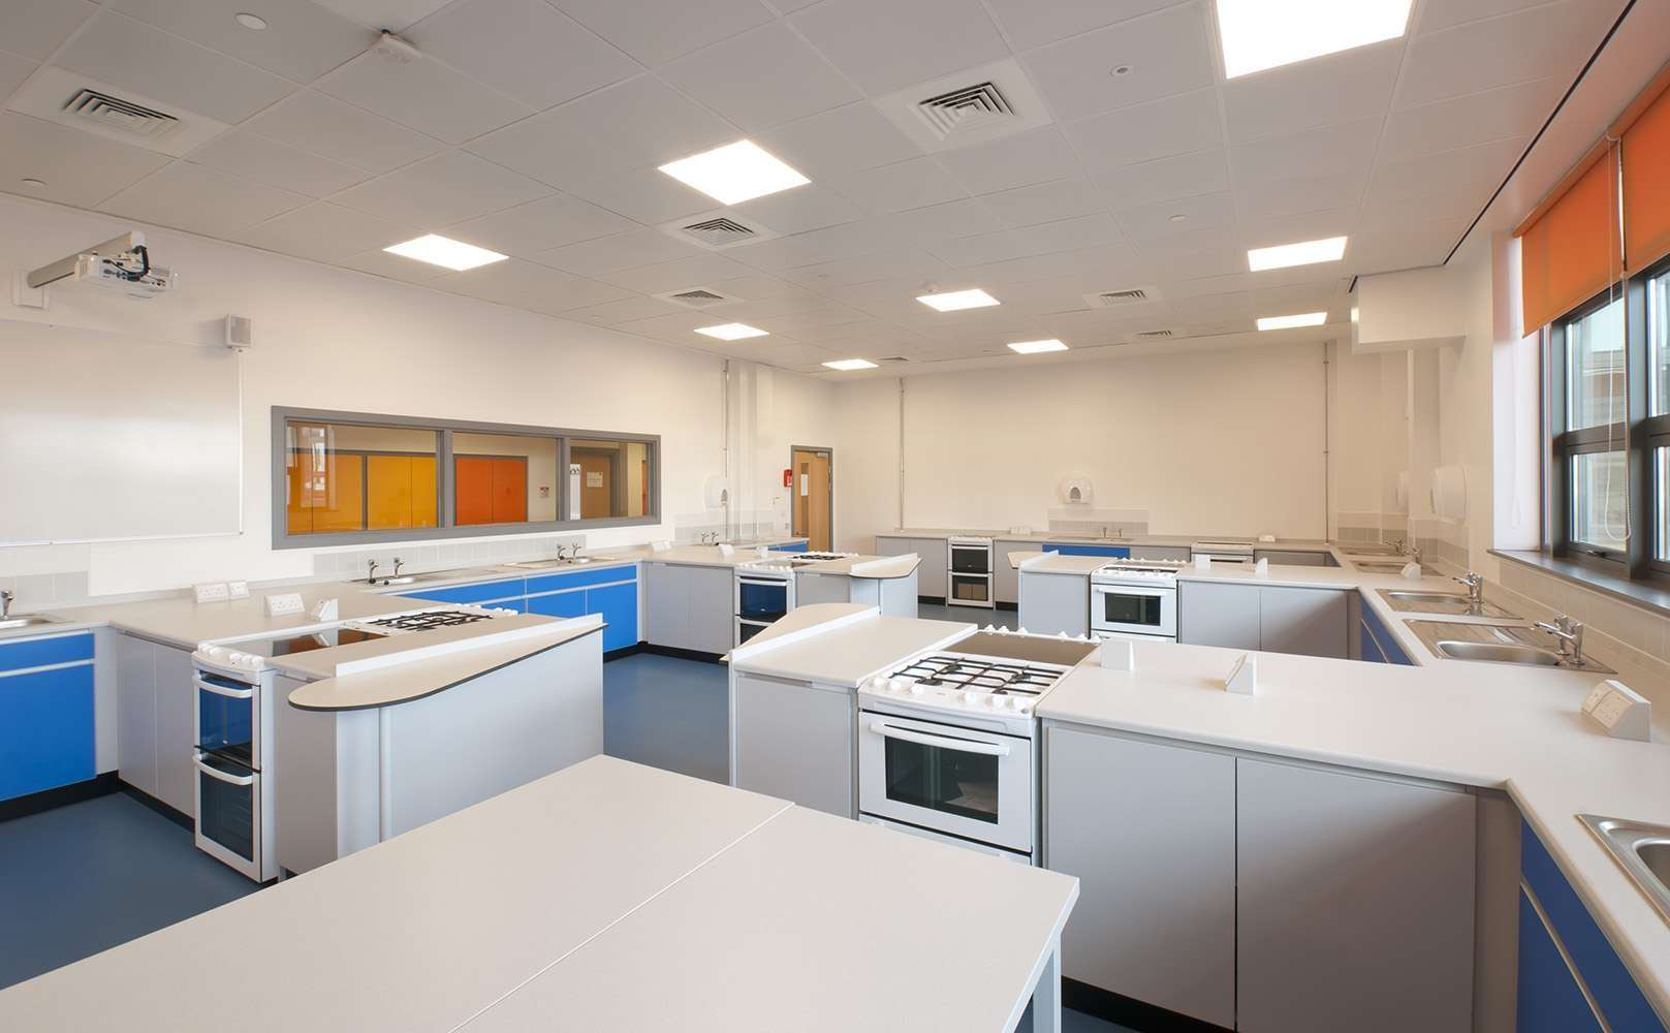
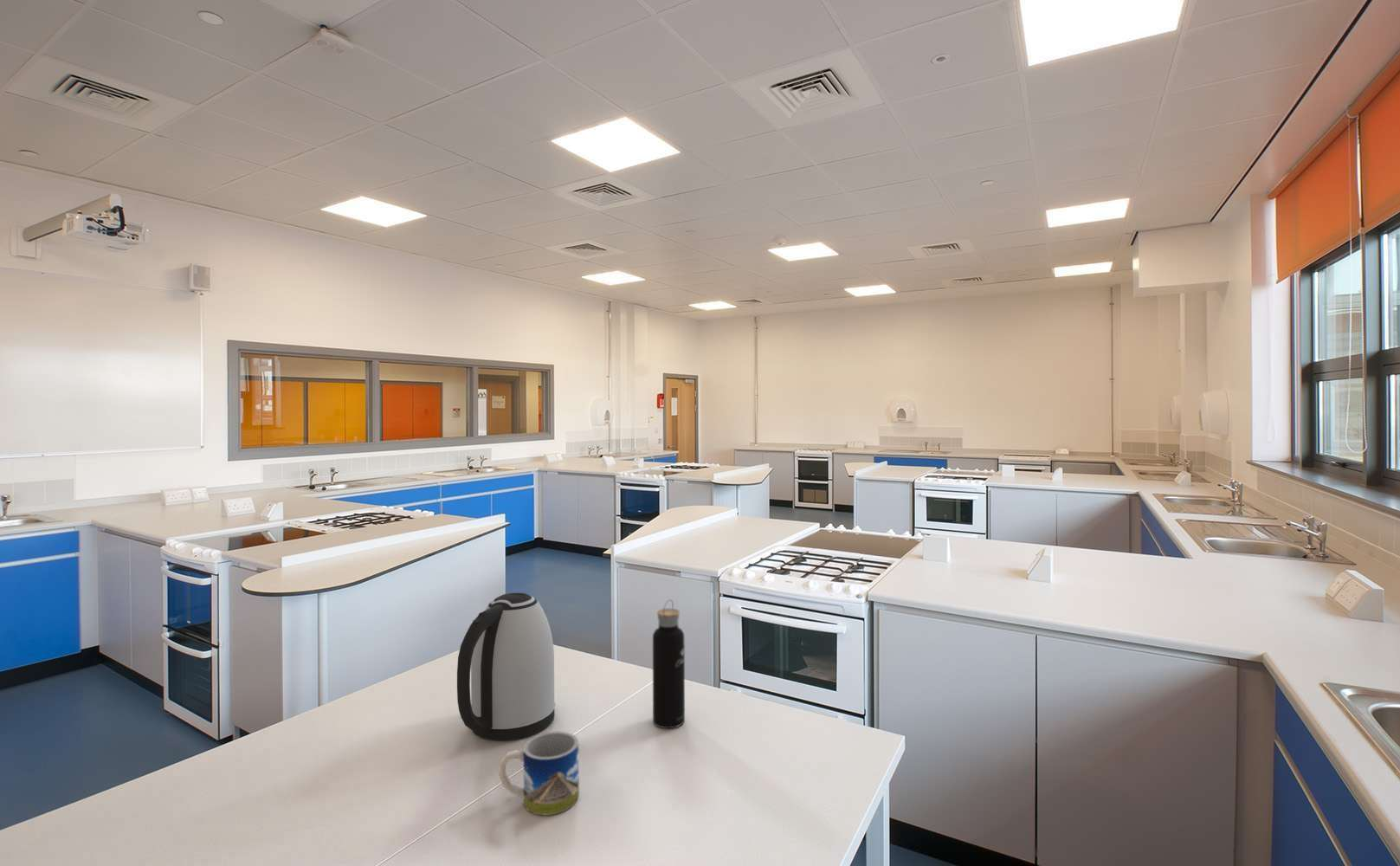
+ water bottle (668, 660)
+ mug (539, 772)
+ kettle (503, 662)
